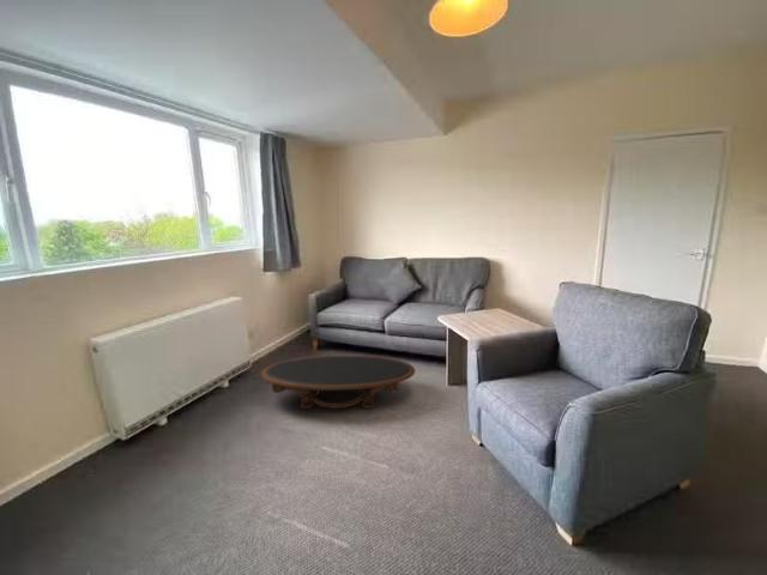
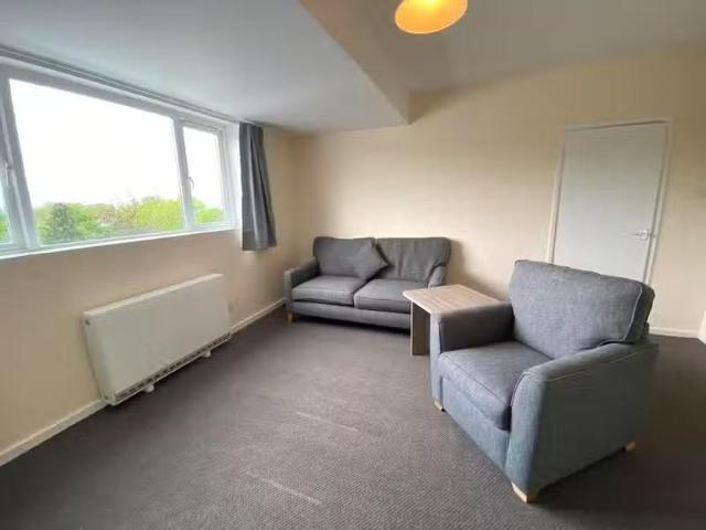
- coffee table (338, 383)
